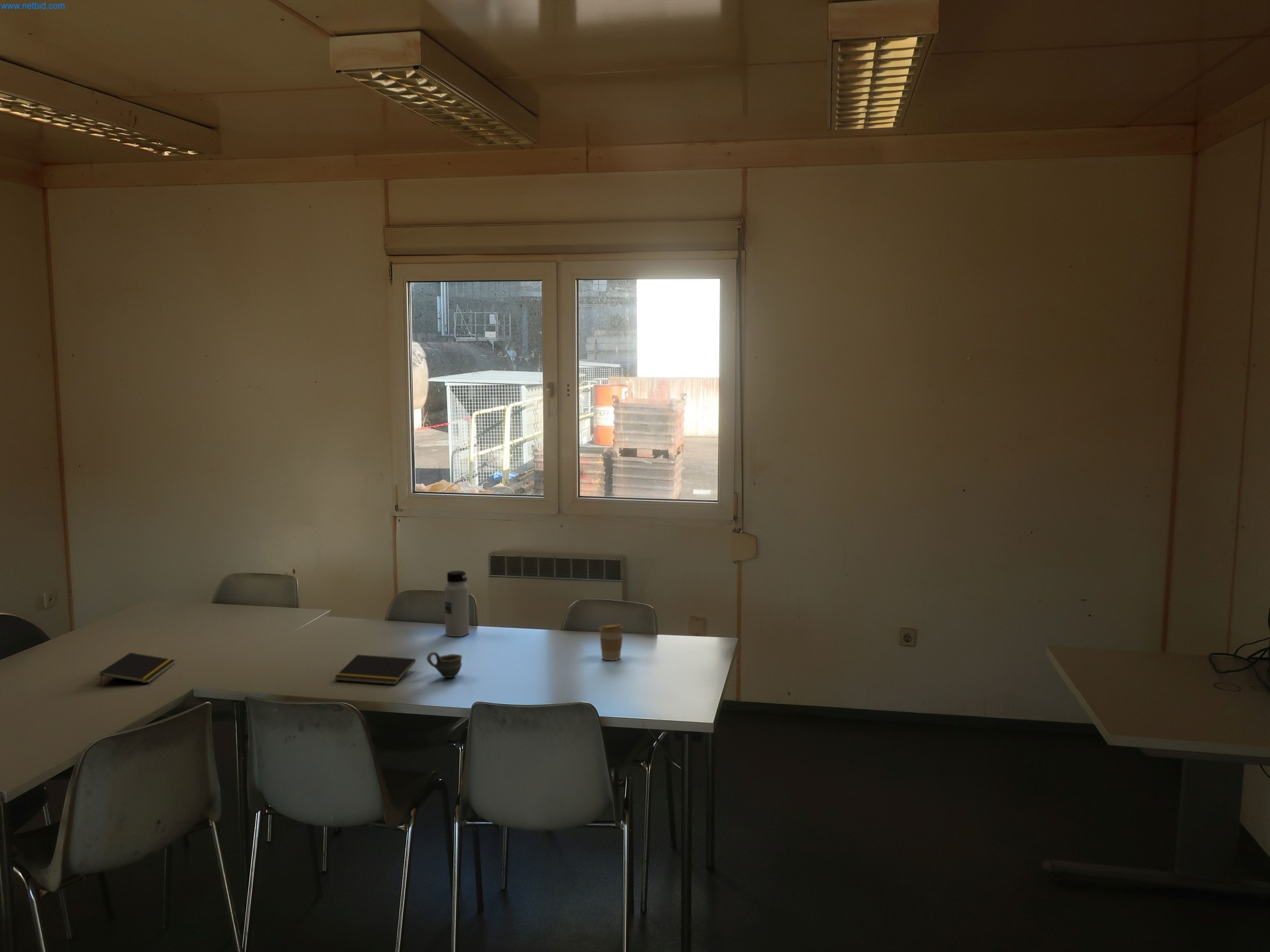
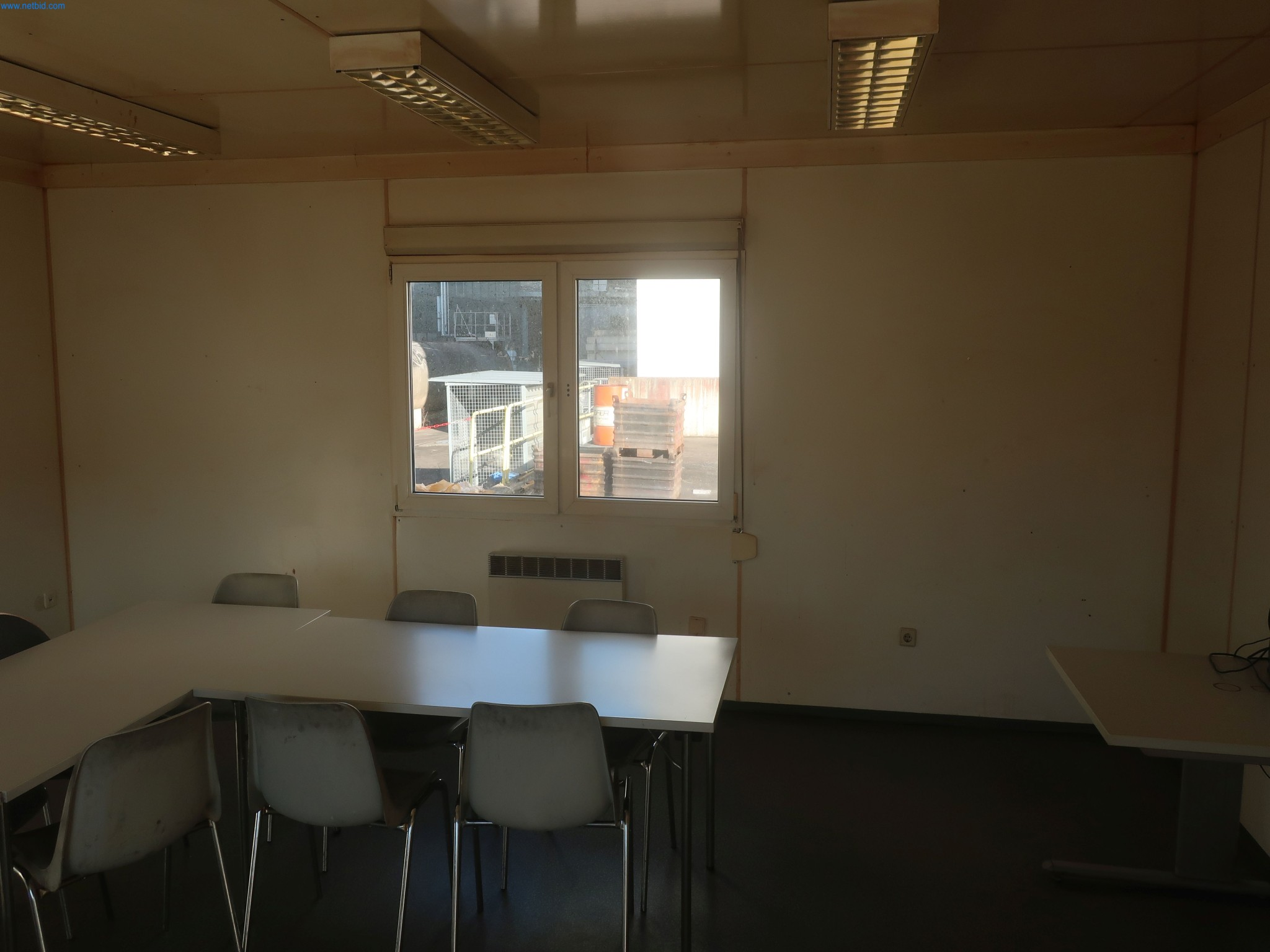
- cup (446, 663)
- water bottle (456, 602)
- notepad (138, 667)
- coffee cup (611, 641)
- notepad (376, 669)
